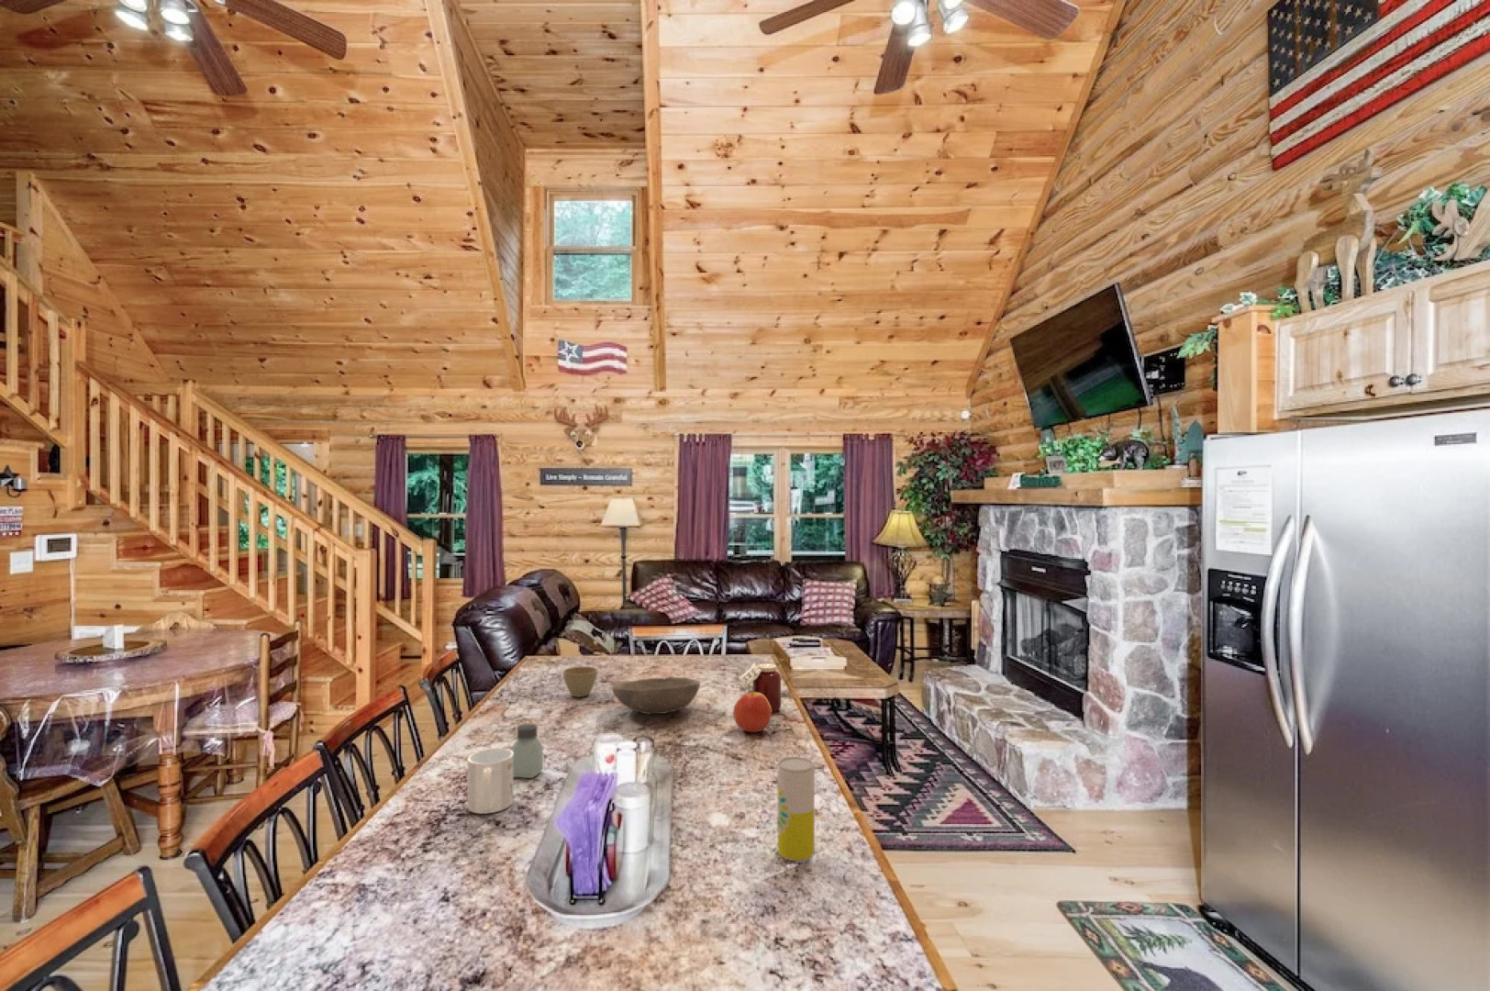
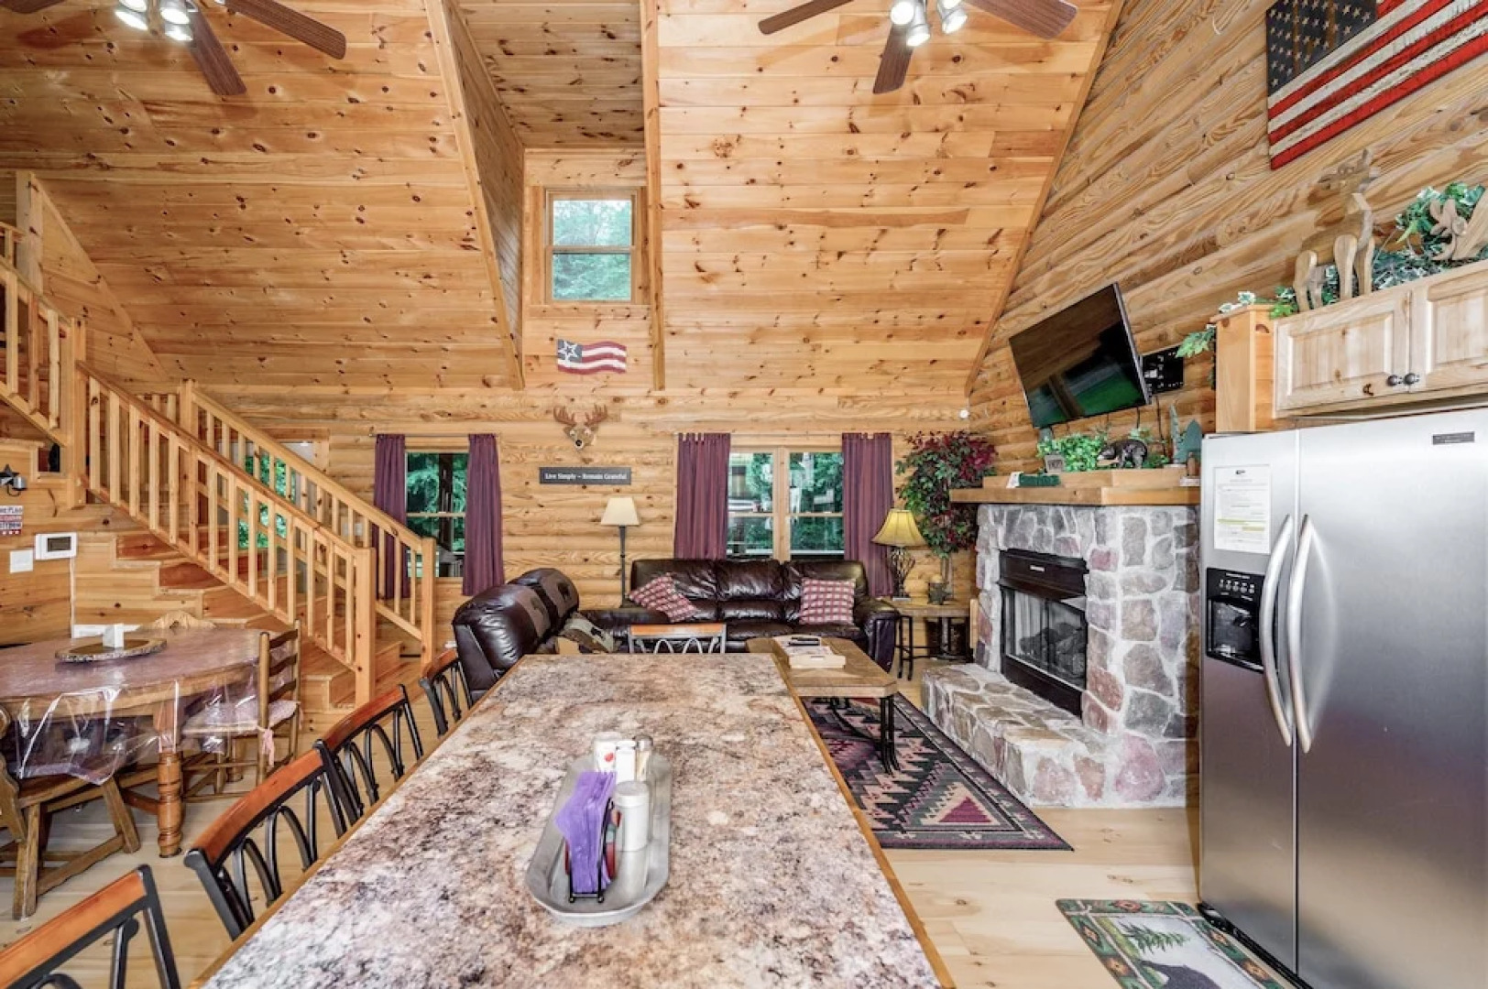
- jar (760, 687)
- beverage can (796, 809)
- apple (753, 710)
- bowl (655, 693)
- mug (489, 784)
- saltshaker (526, 750)
- flower pot (580, 681)
